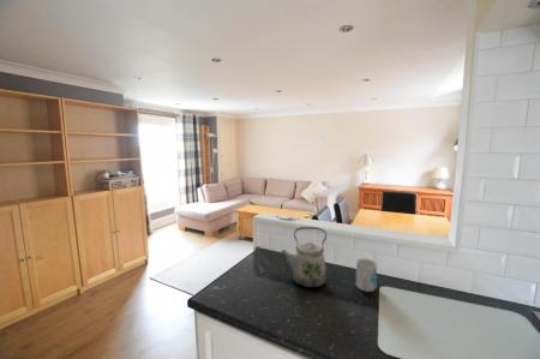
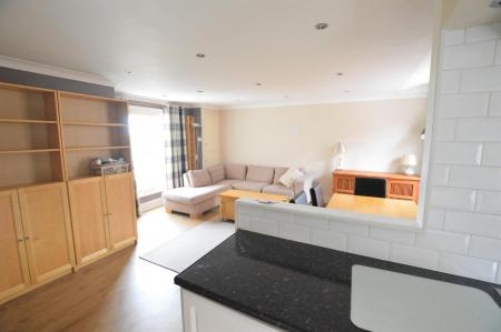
- mug (365, 276)
- kettle (302, 253)
